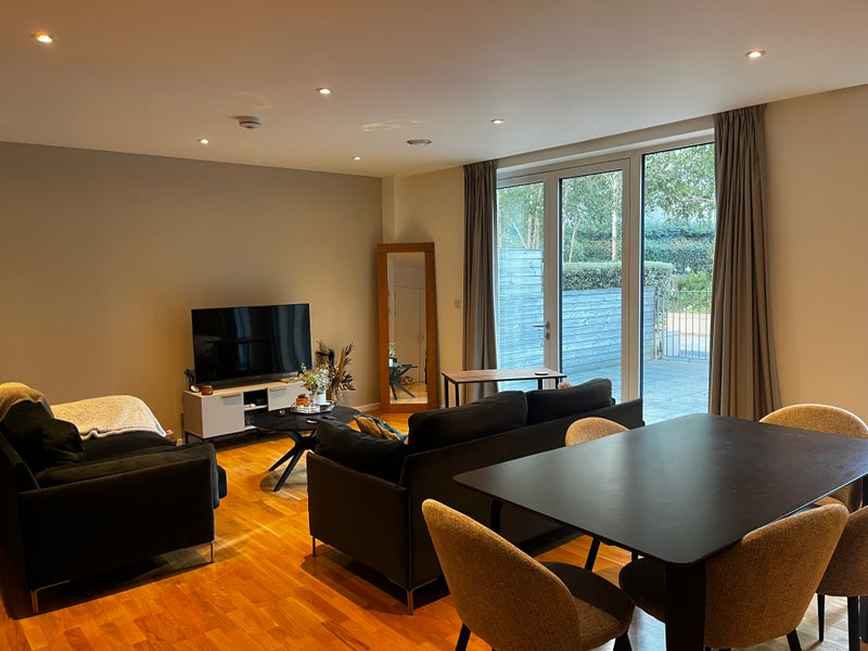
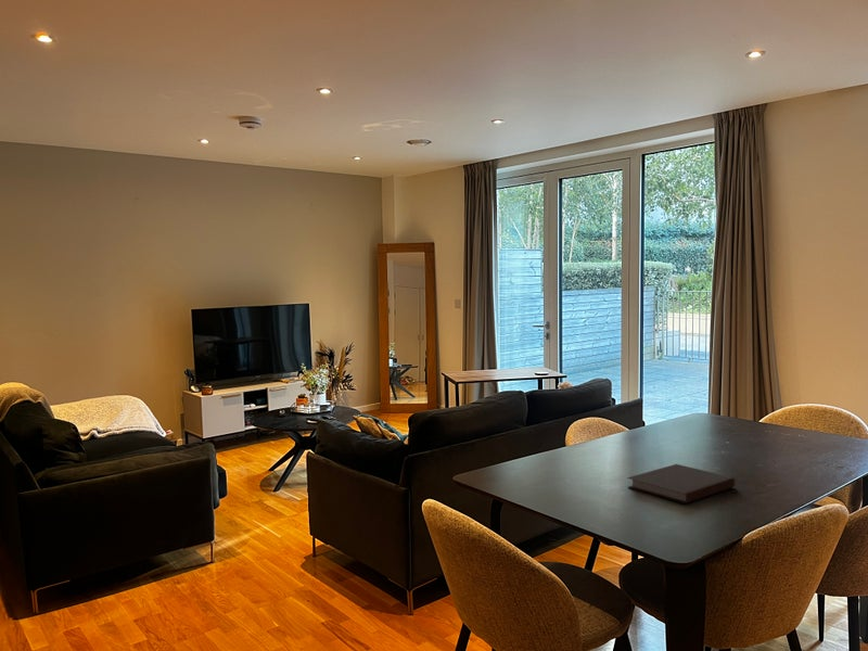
+ notebook (680, 482)
